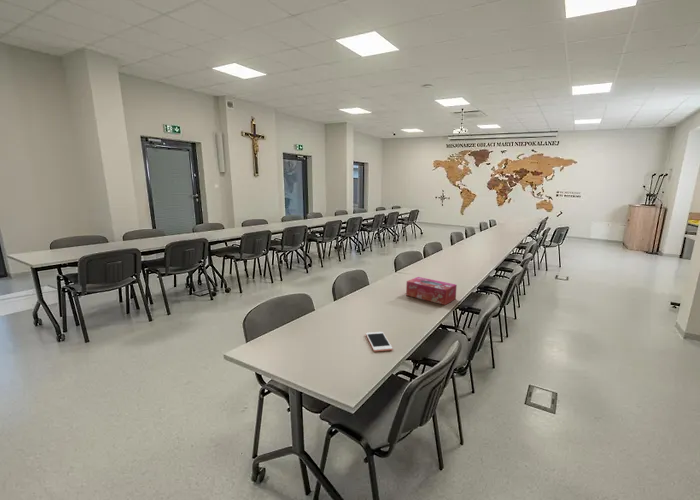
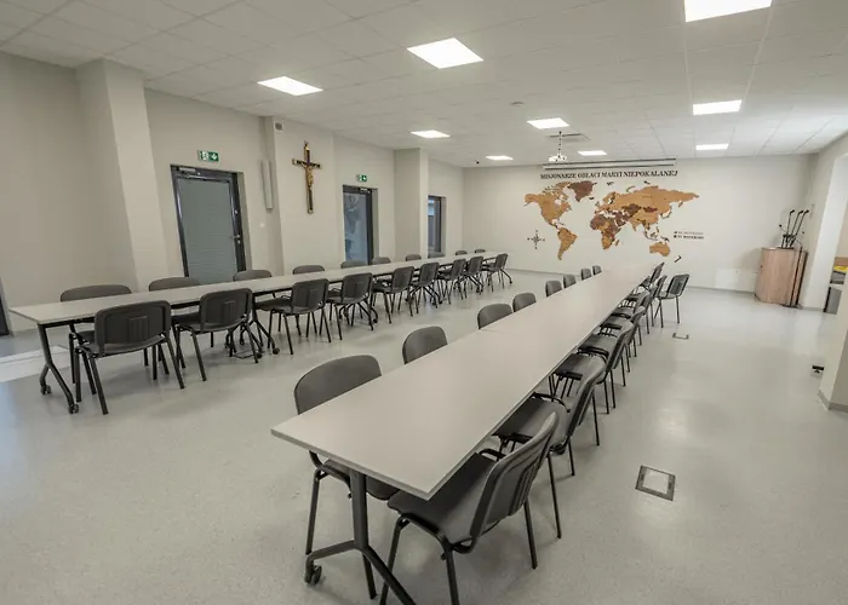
- cell phone (378, 341)
- tissue box (430, 290)
